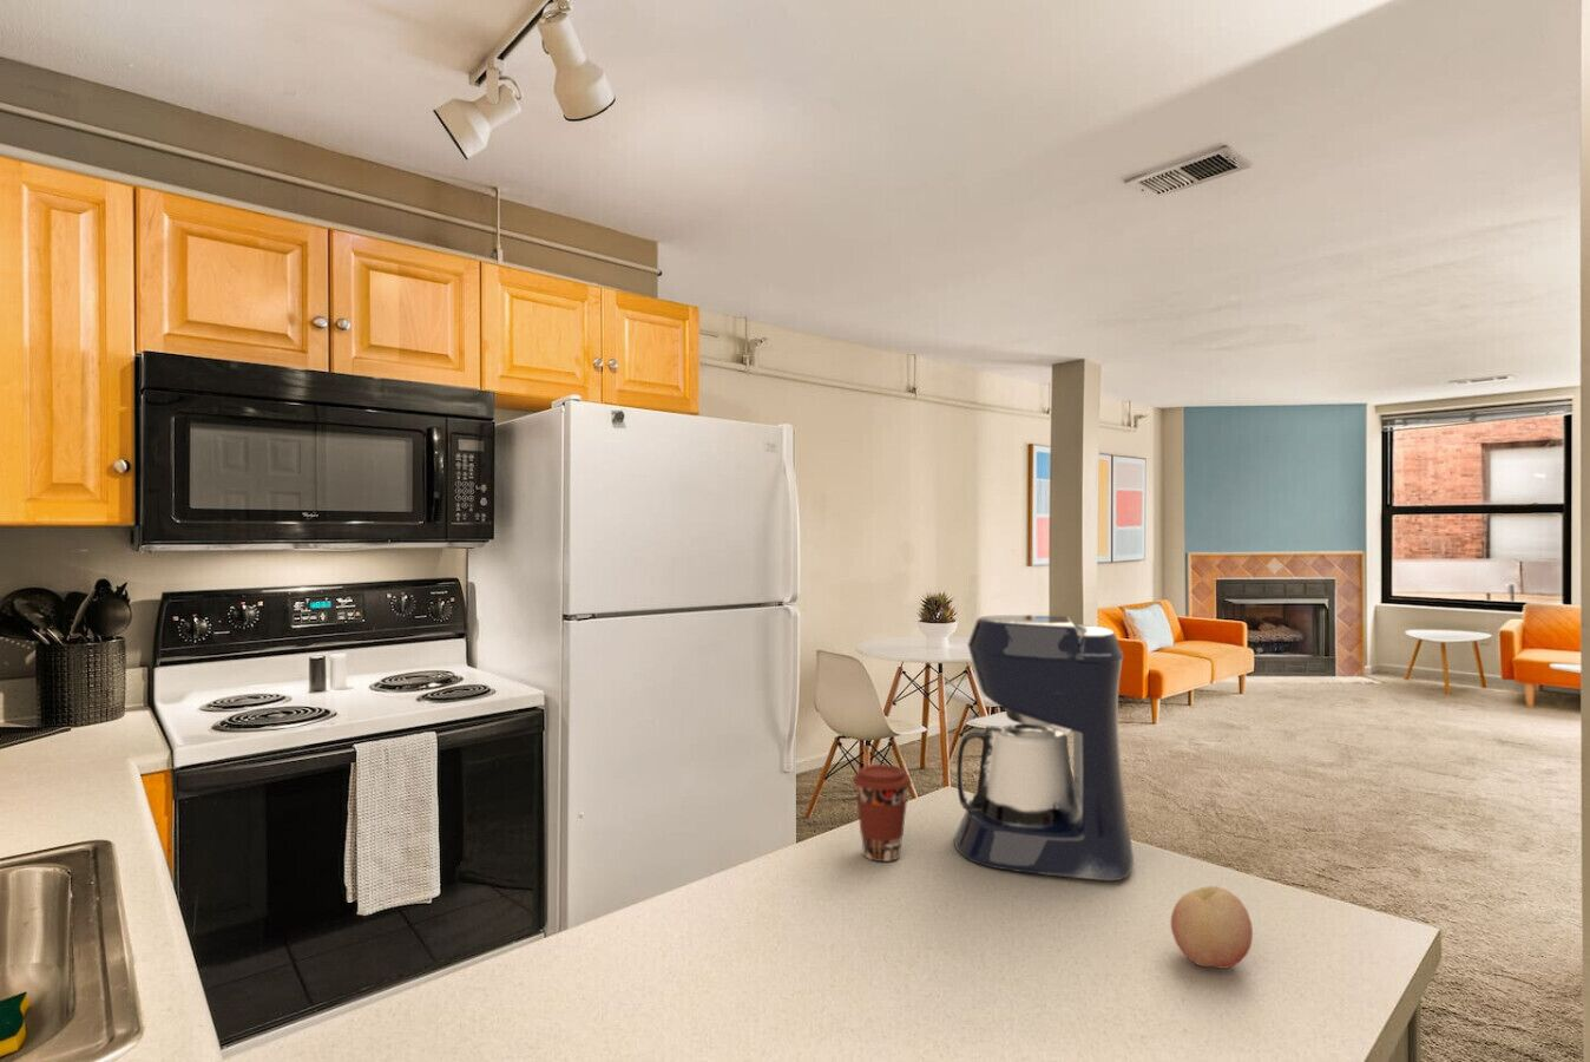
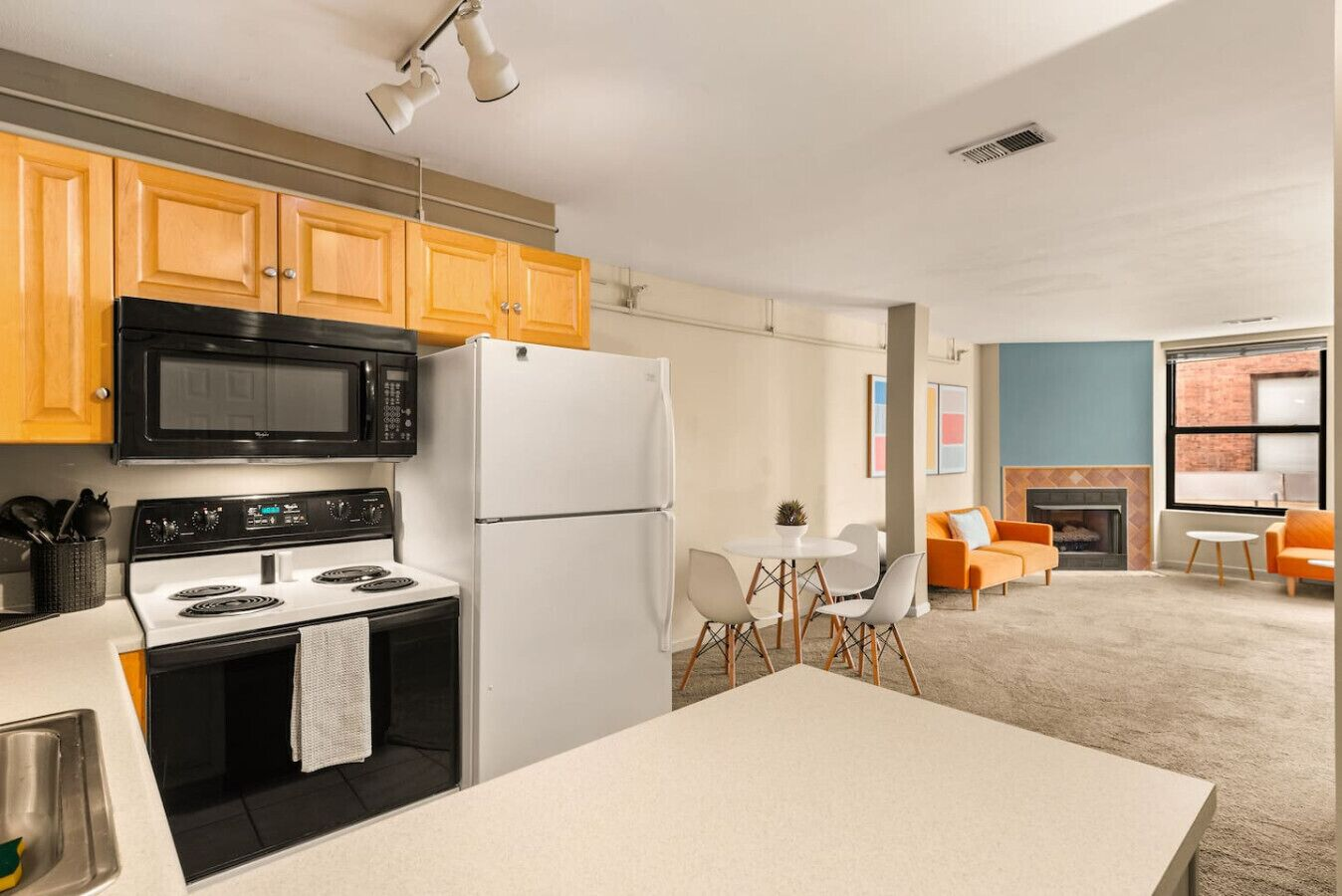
- fruit (1210, 927)
- coffee maker (1045, 735)
- coffee cup (881, 812)
